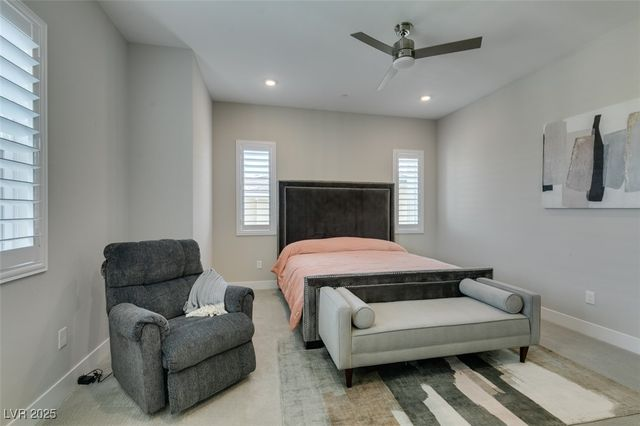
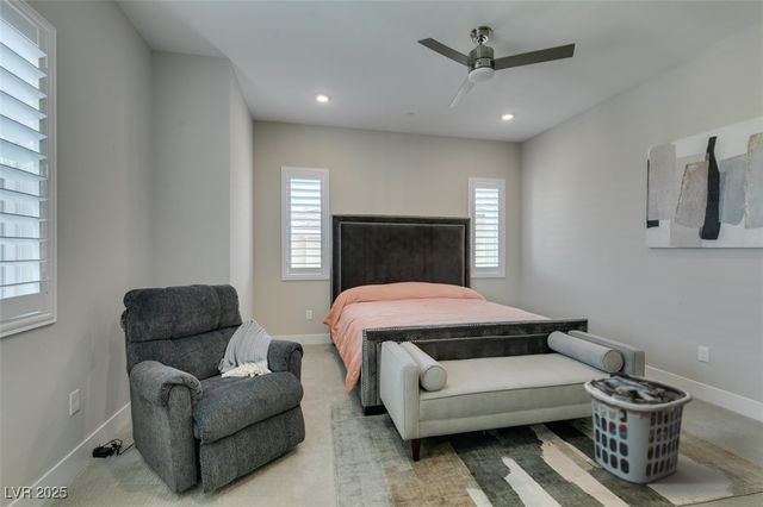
+ clothes hamper (635, 419)
